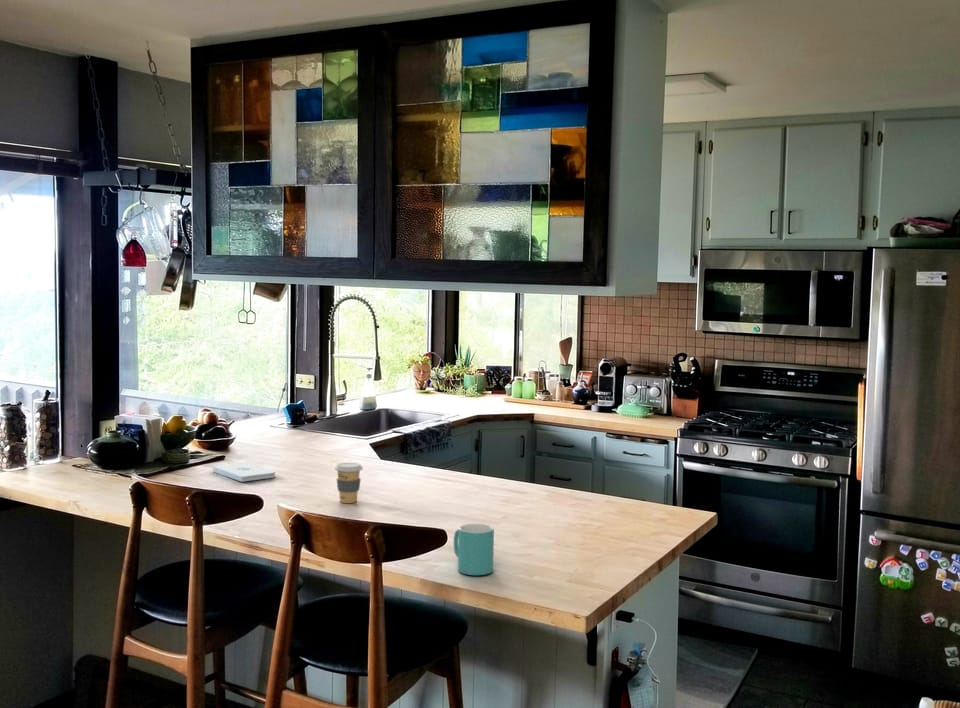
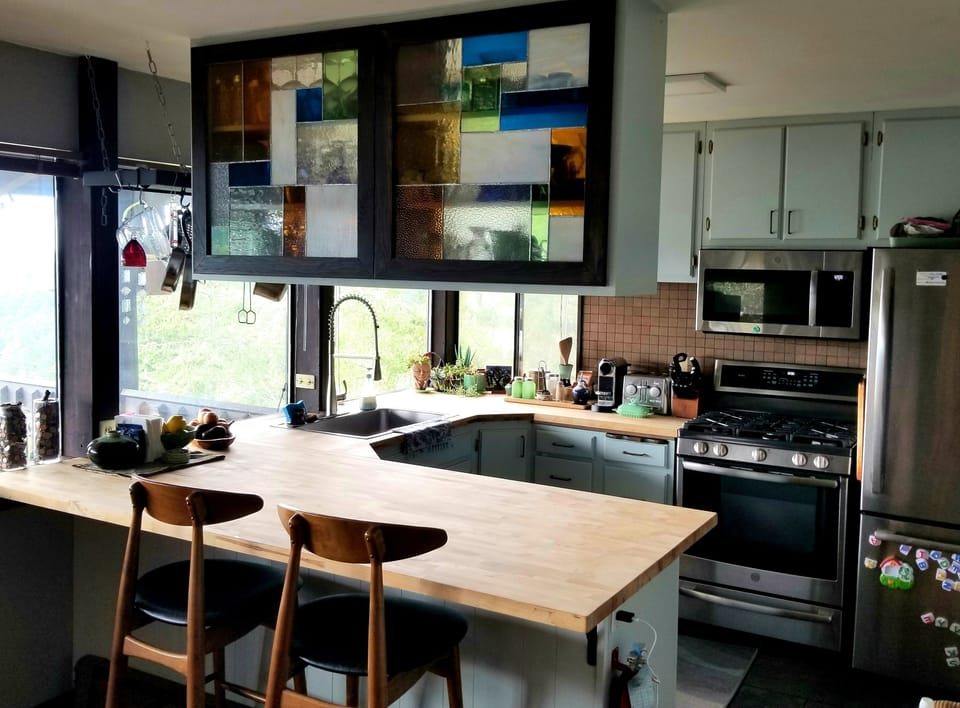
- mug (470, 547)
- notepad (244, 471)
- coffee cup (348, 483)
